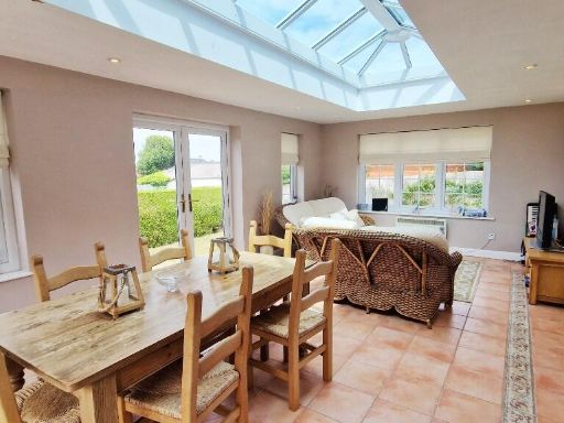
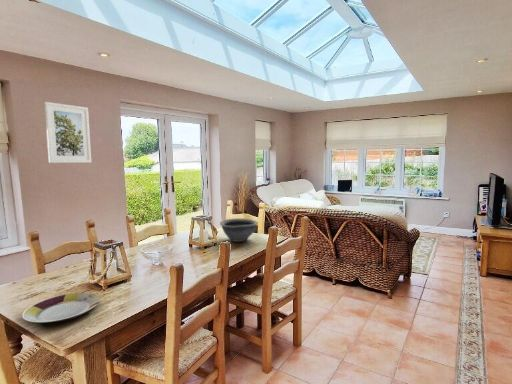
+ plate (63, 308)
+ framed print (69, 134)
+ bowl (239, 230)
